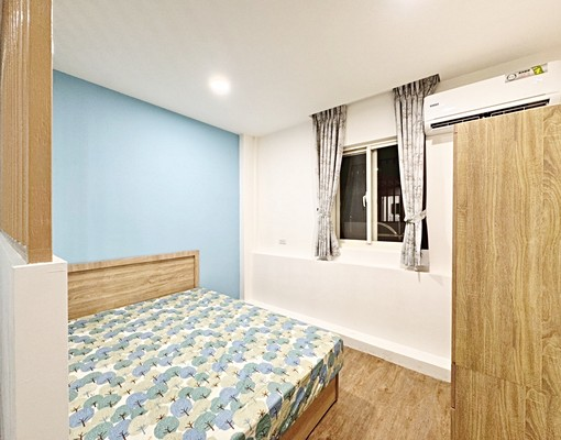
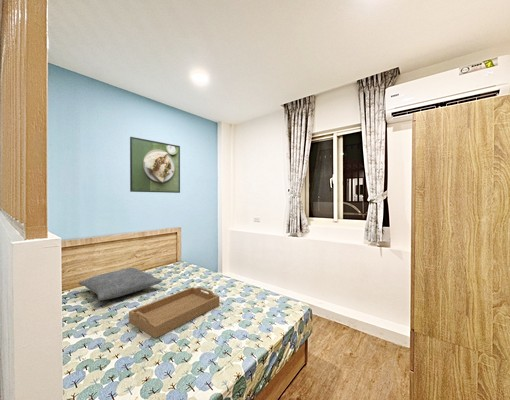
+ pillow (121, 282)
+ serving tray (177, 306)
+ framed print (157, 167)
